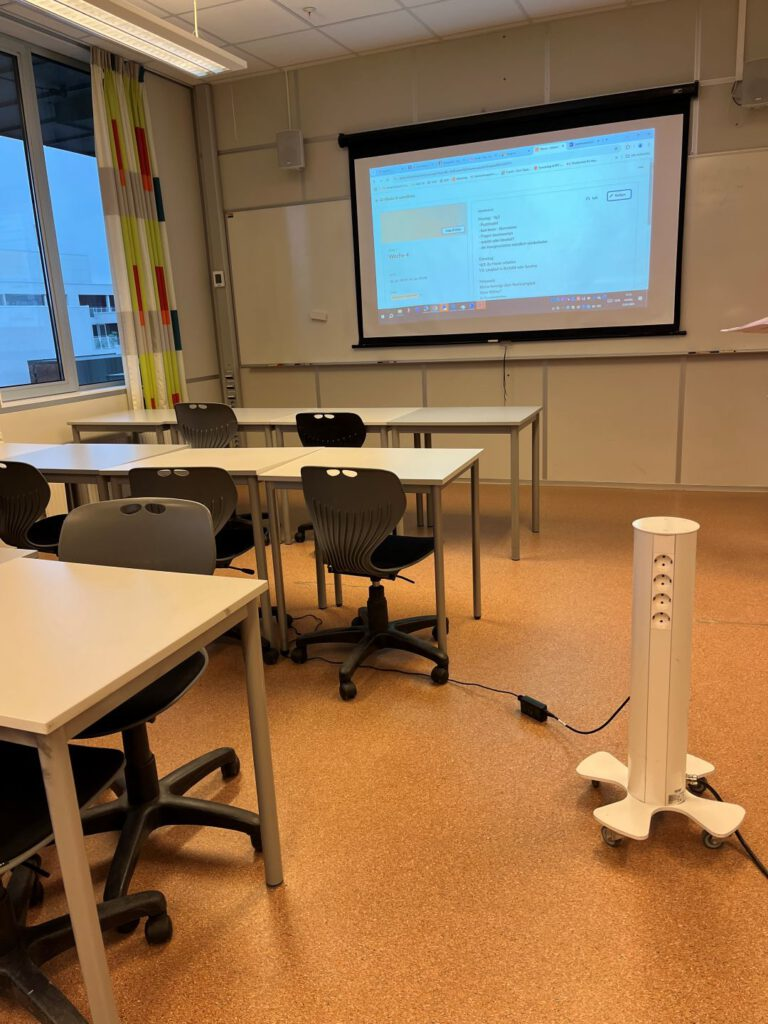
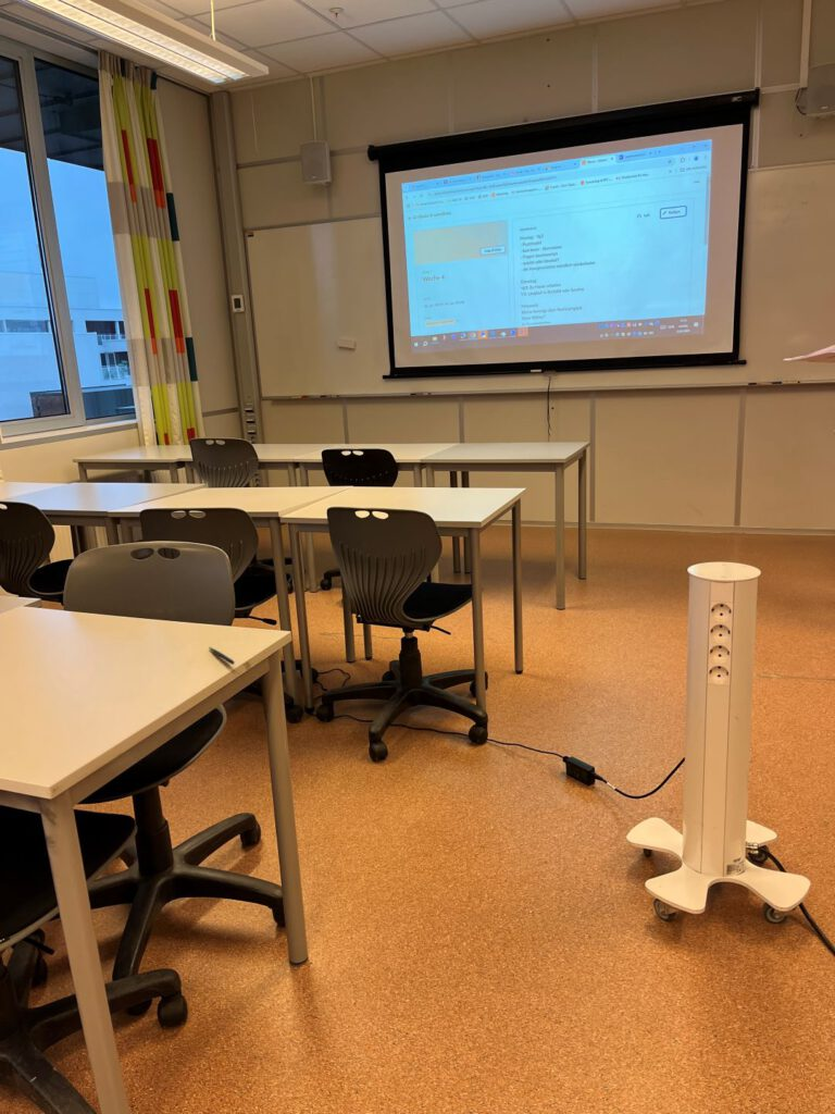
+ pen (221, 654)
